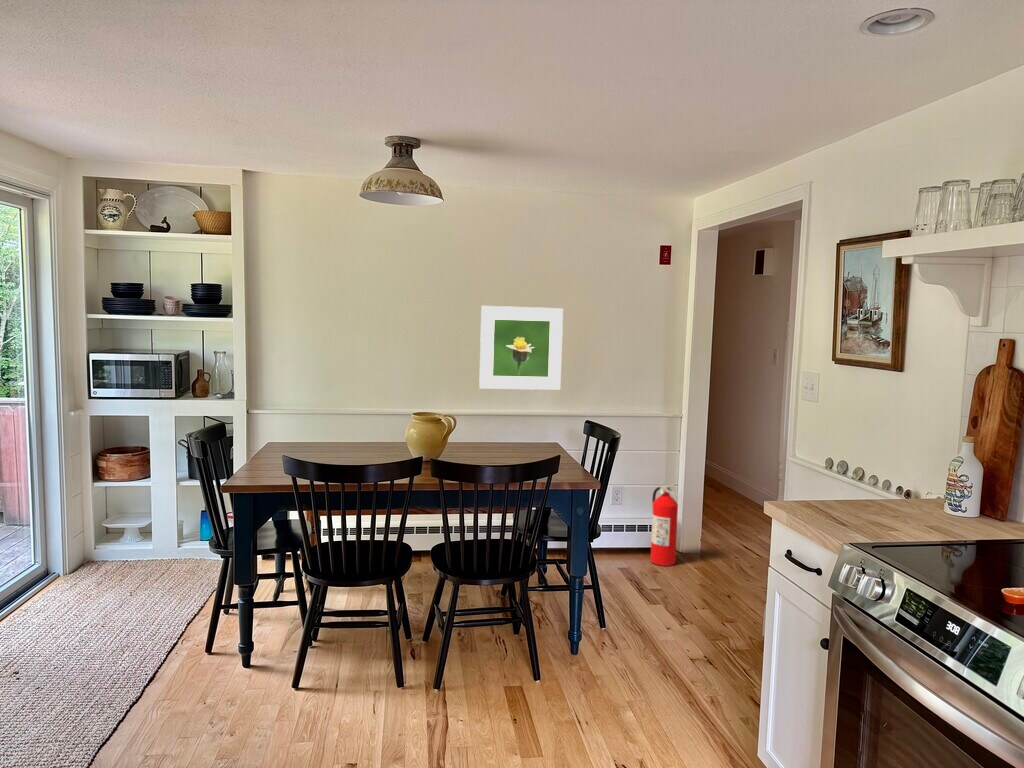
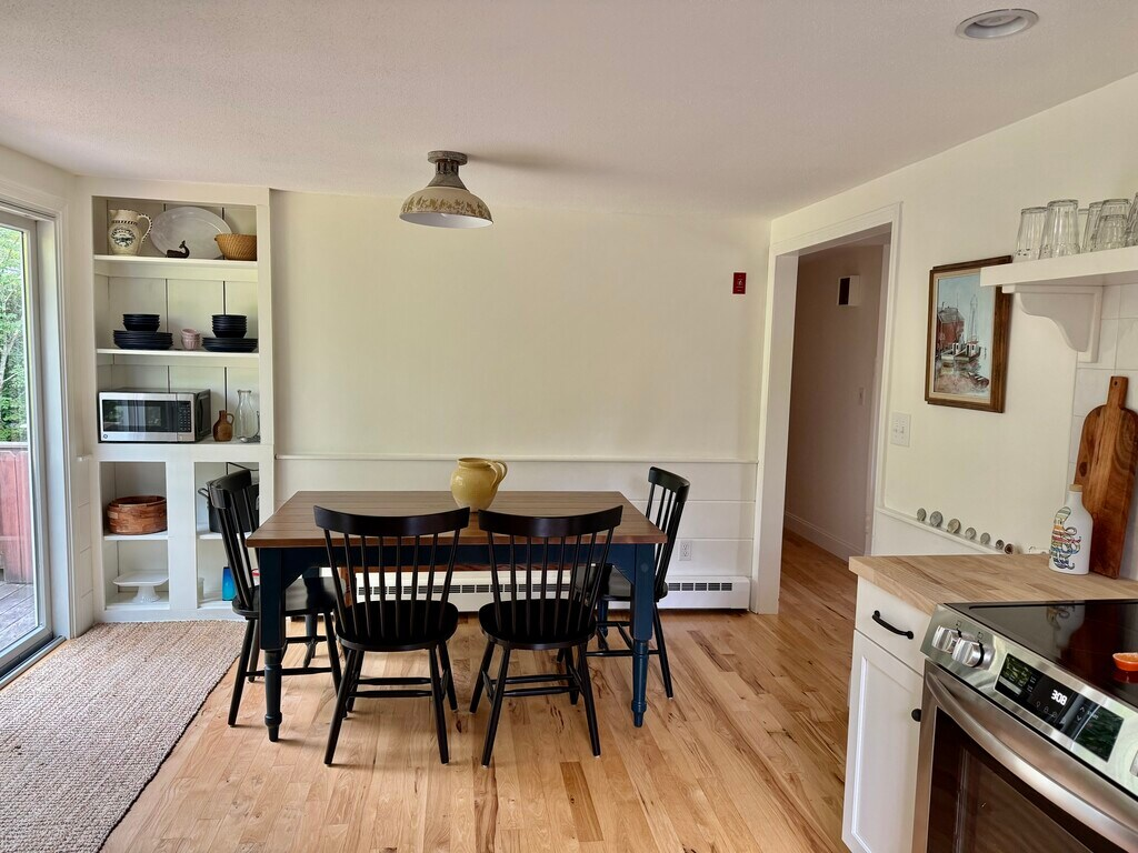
- fire extinguisher (664, 522)
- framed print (521, 348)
